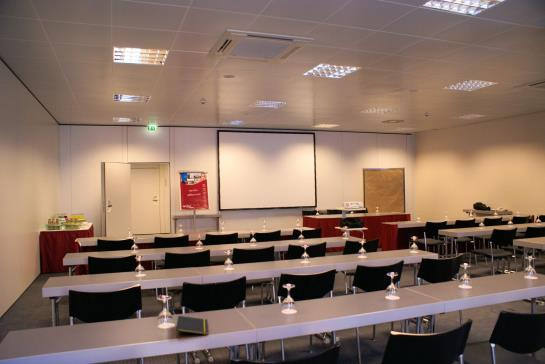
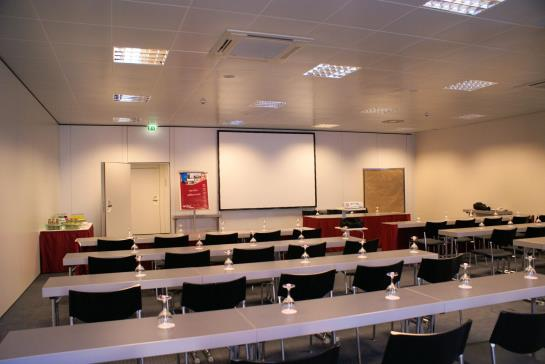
- notepad (192, 324)
